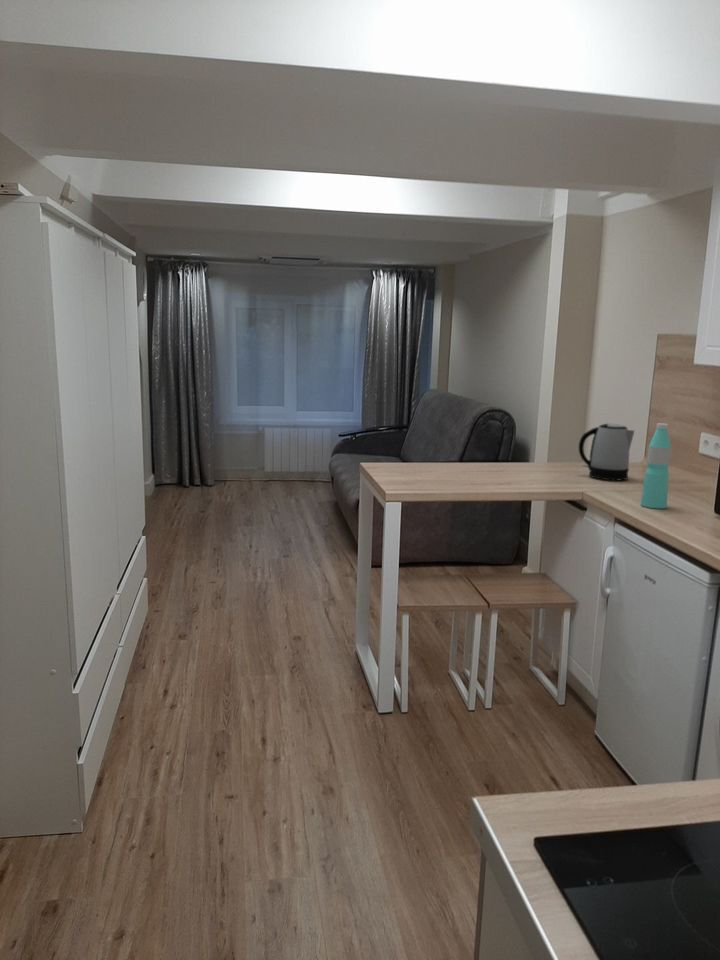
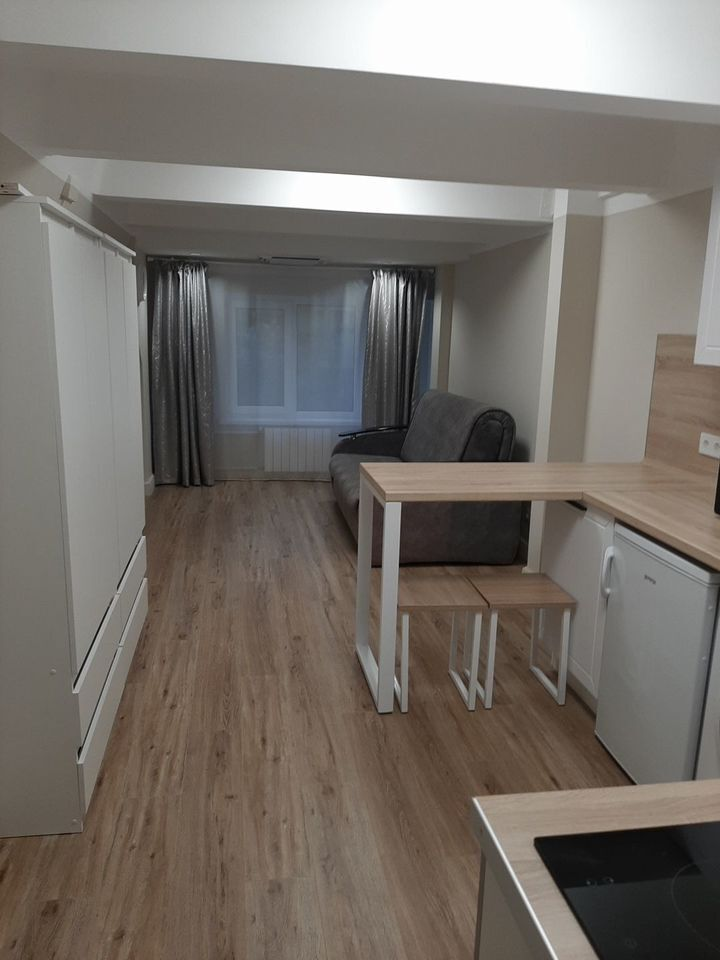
- kettle (605, 450)
- water bottle (657, 465)
